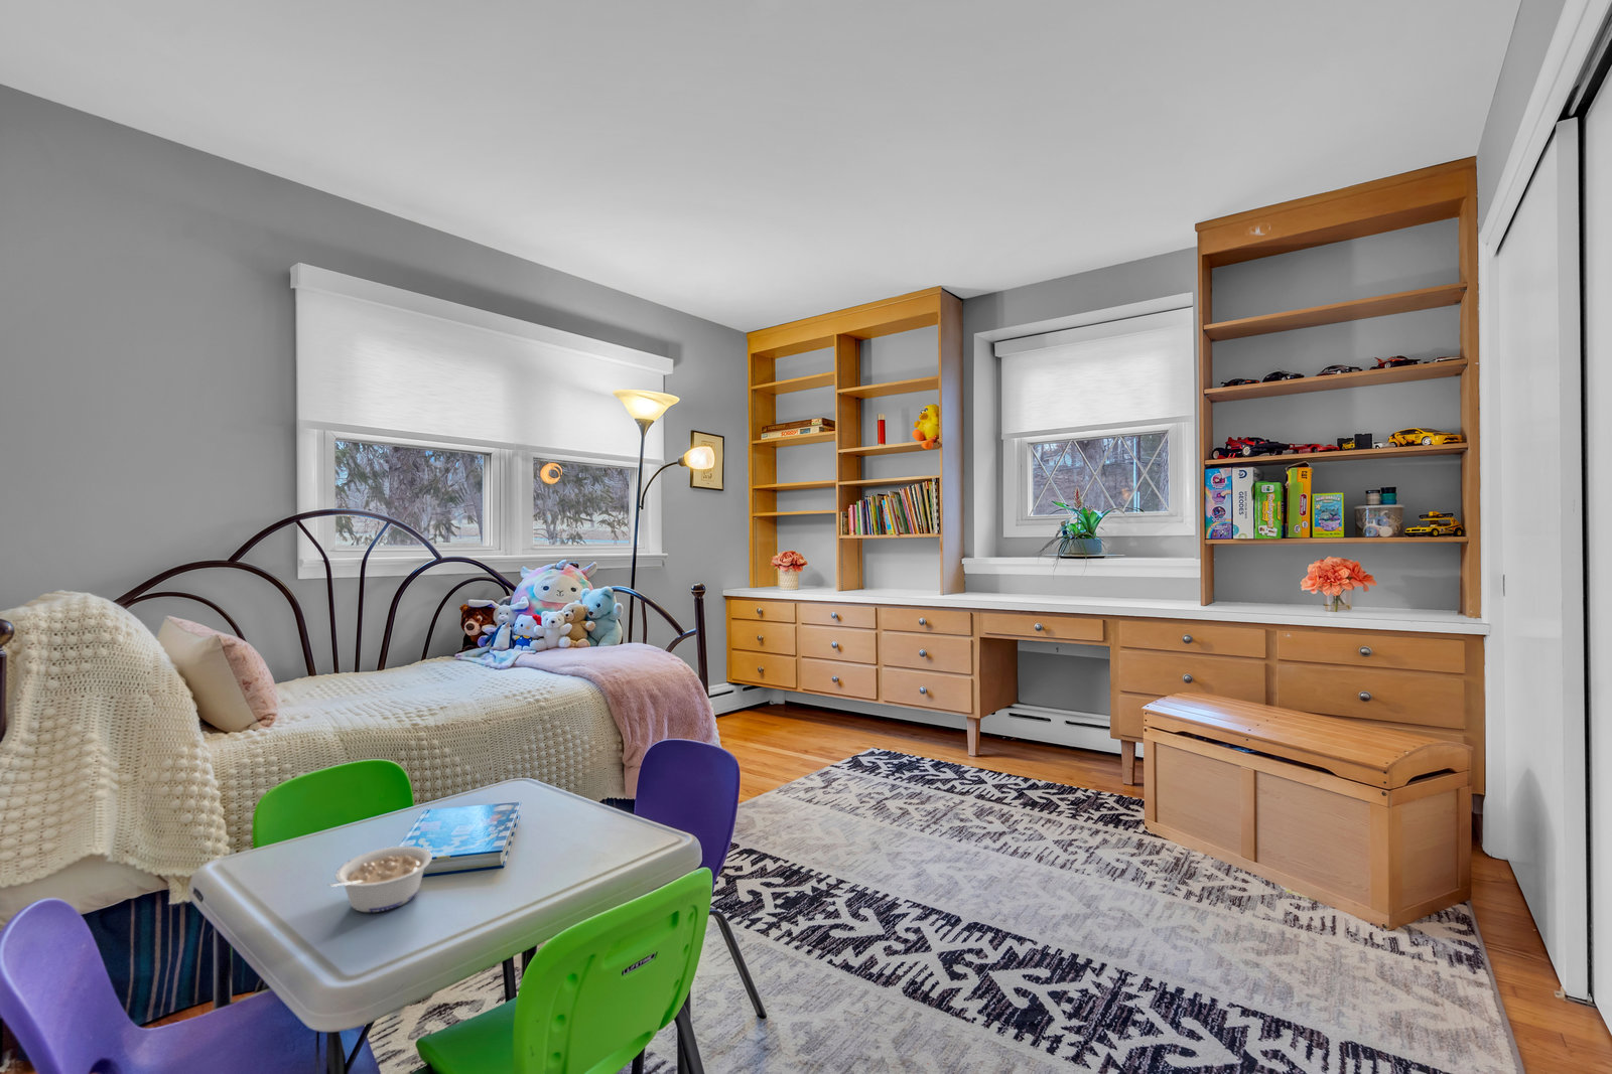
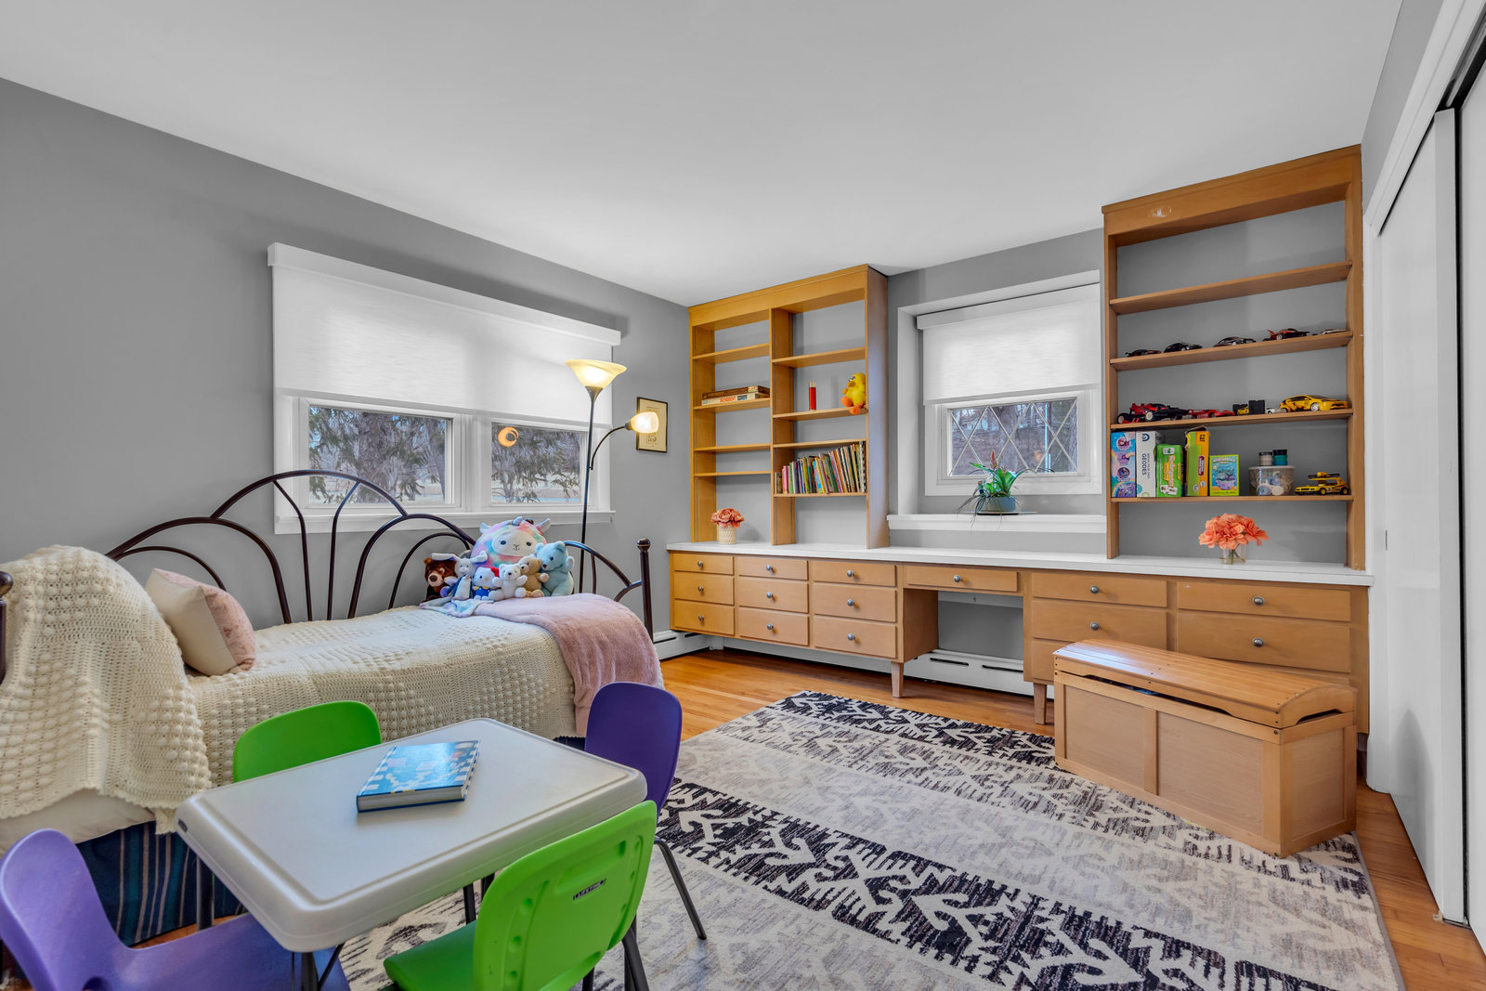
- legume (384, 879)
